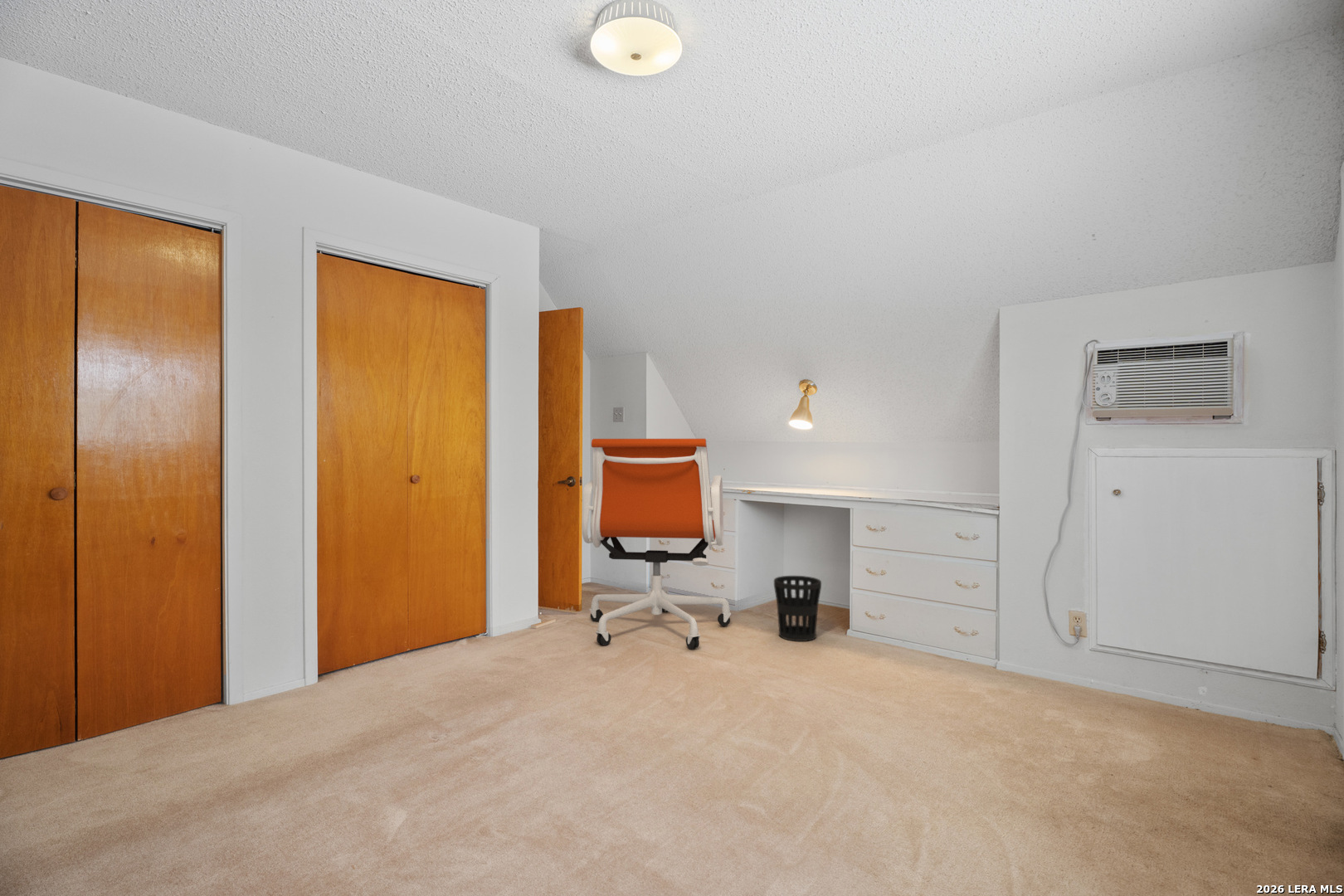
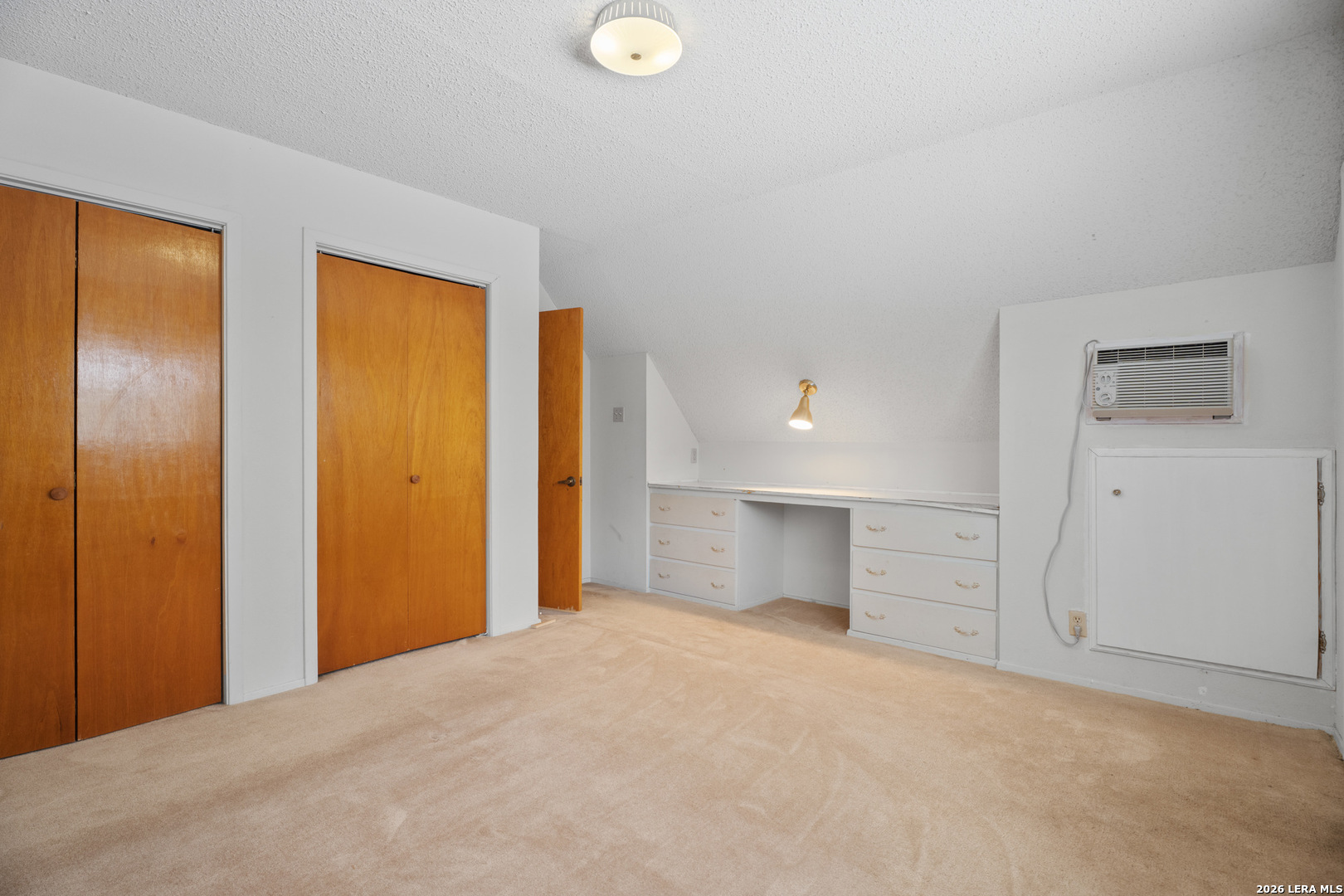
- office chair (657, 533)
- wastebasket (797, 607)
